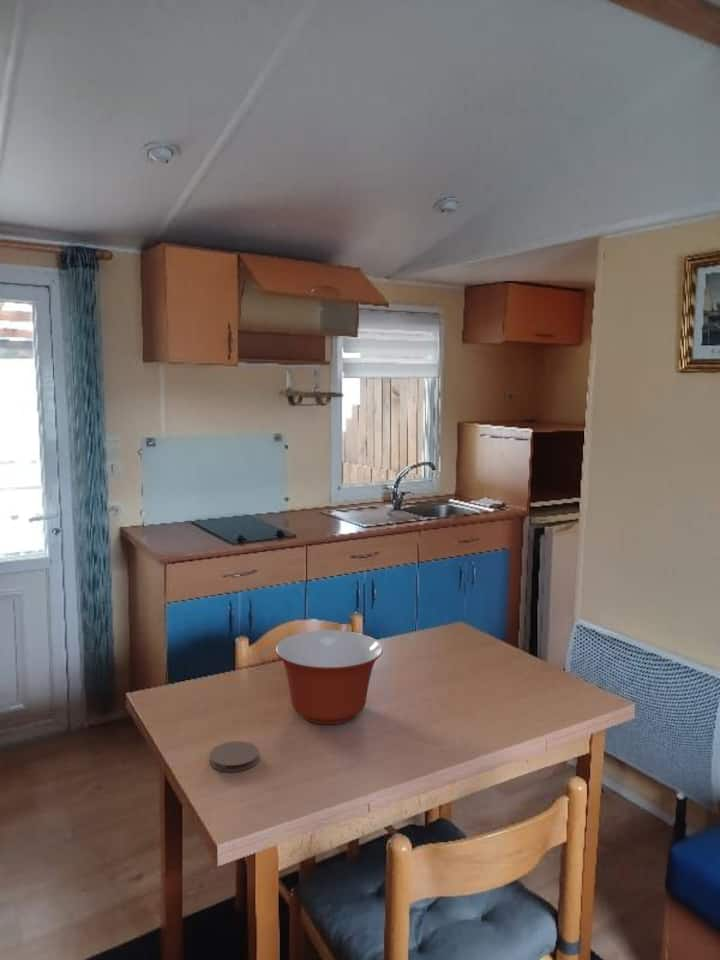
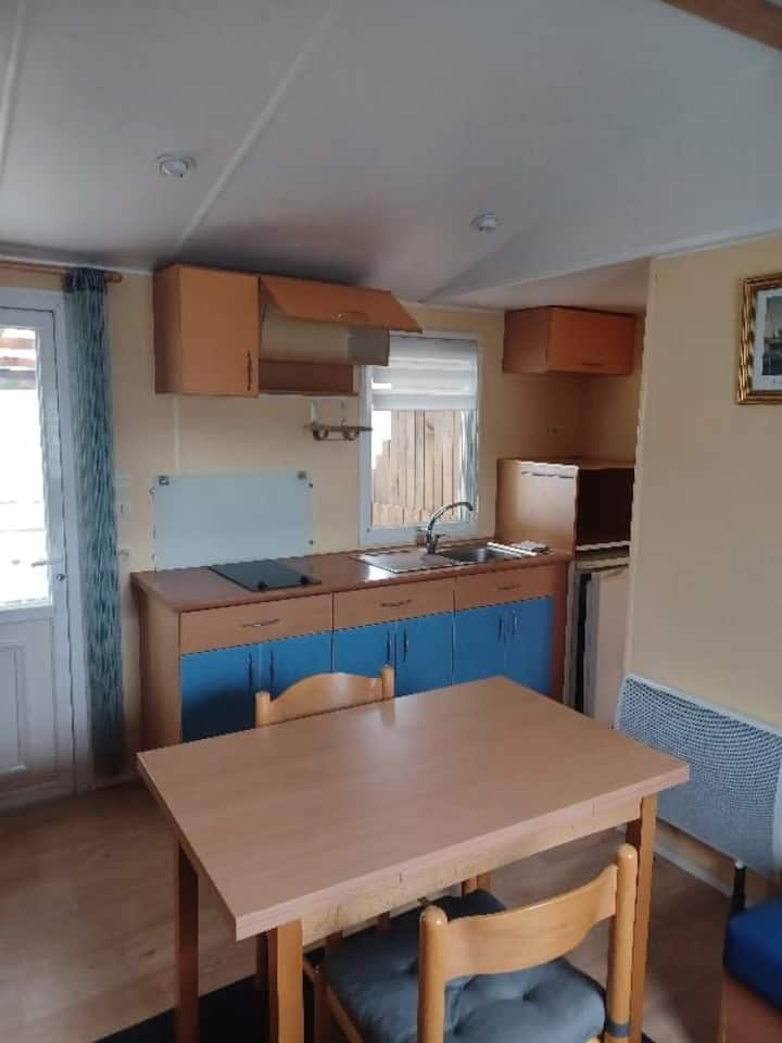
- mixing bowl (328, 680)
- coaster (234, 756)
